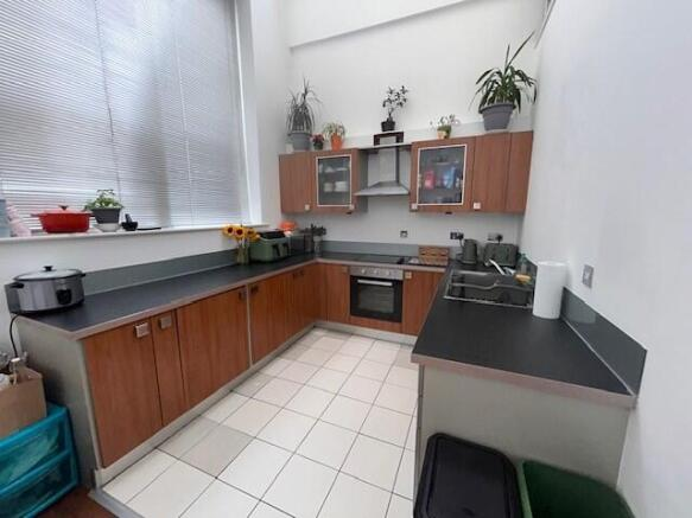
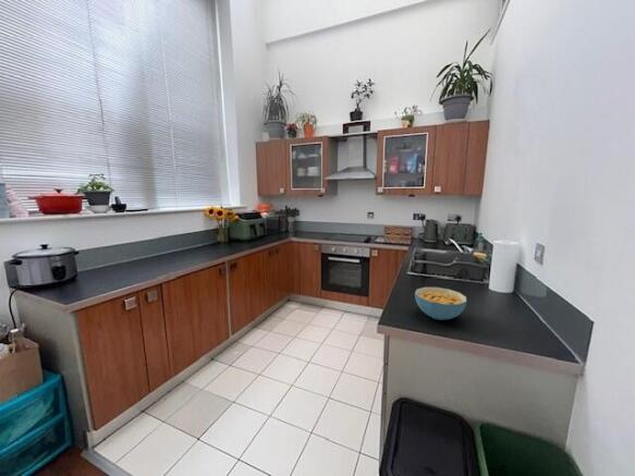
+ cereal bowl (439, 305)
